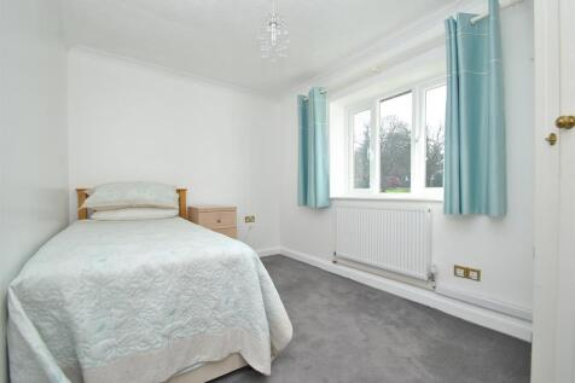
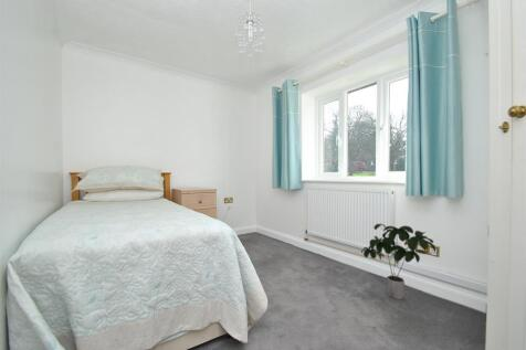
+ potted plant (394, 259)
